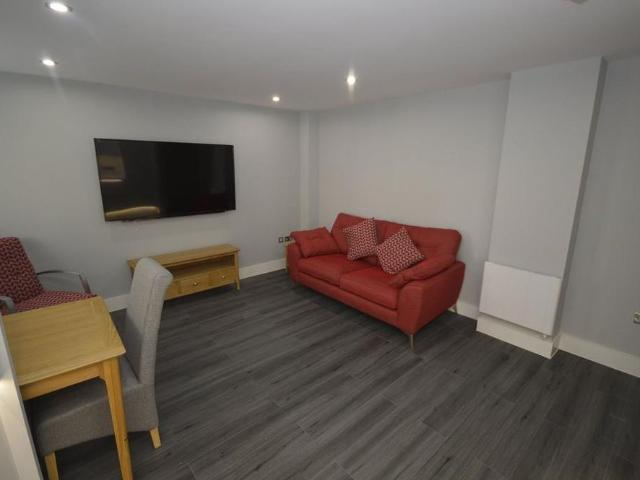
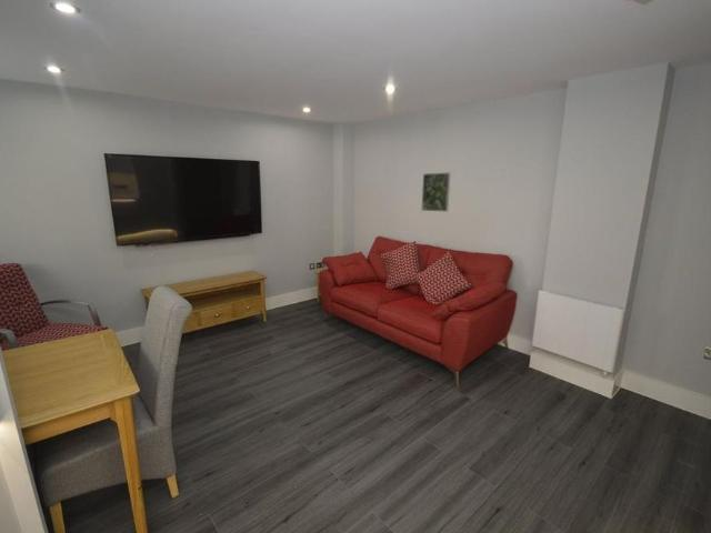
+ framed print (434, 192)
